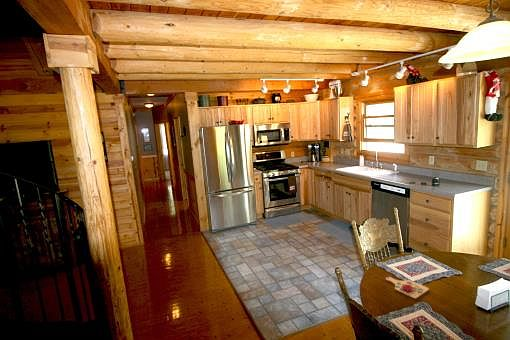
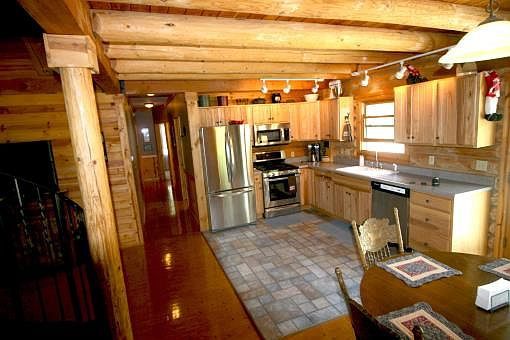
- cutting board (403, 283)
